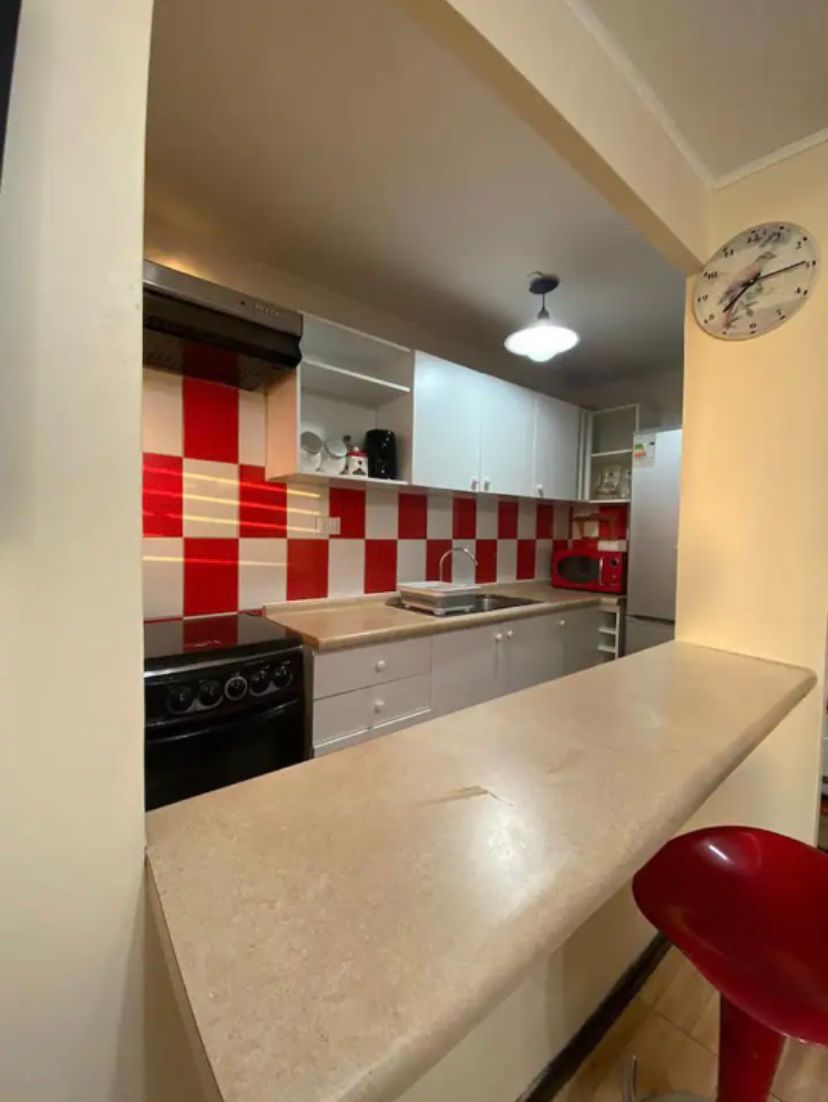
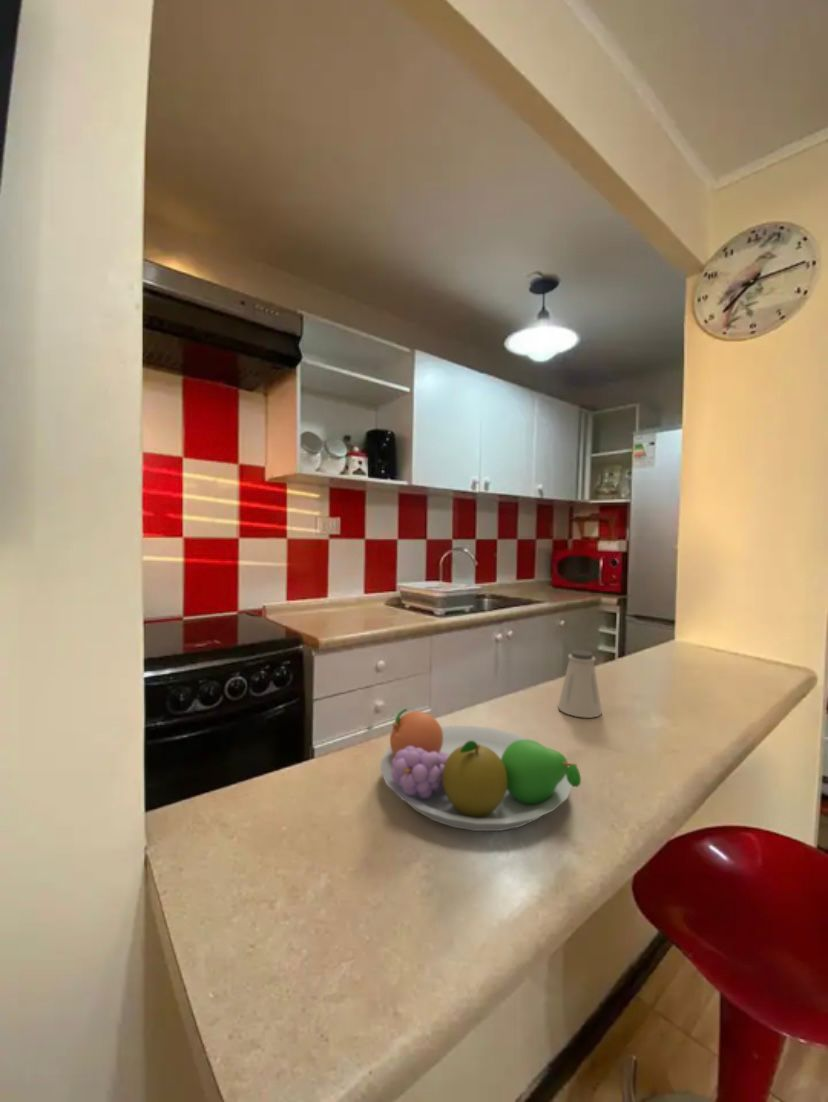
+ fruit bowl (478, 750)
+ saltshaker (580, 681)
